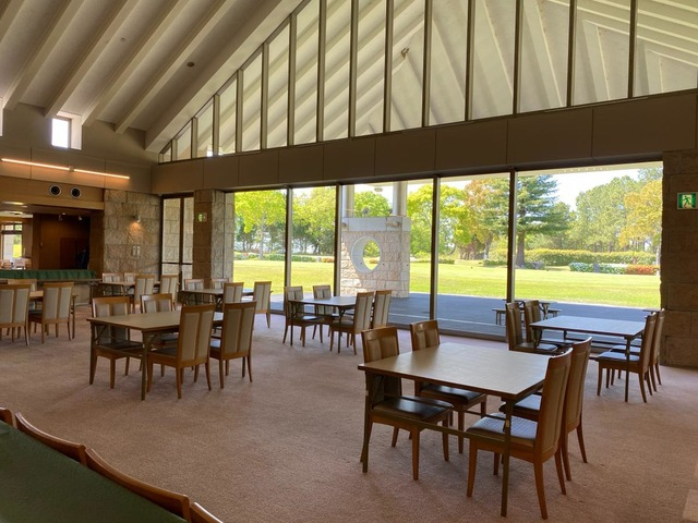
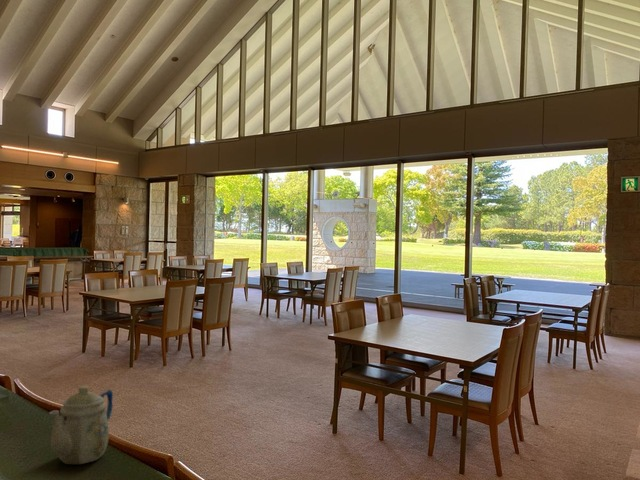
+ teapot (83, 421)
